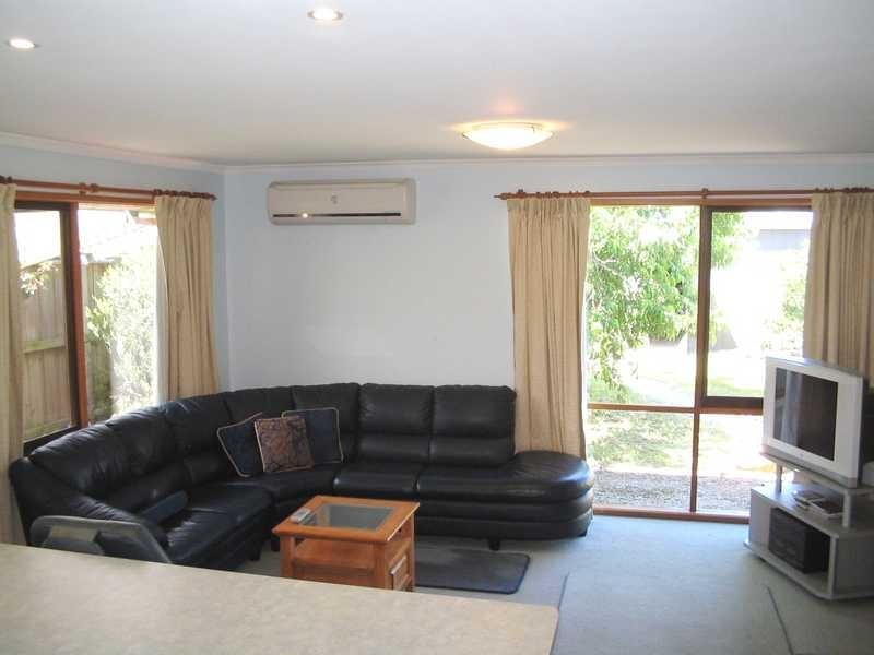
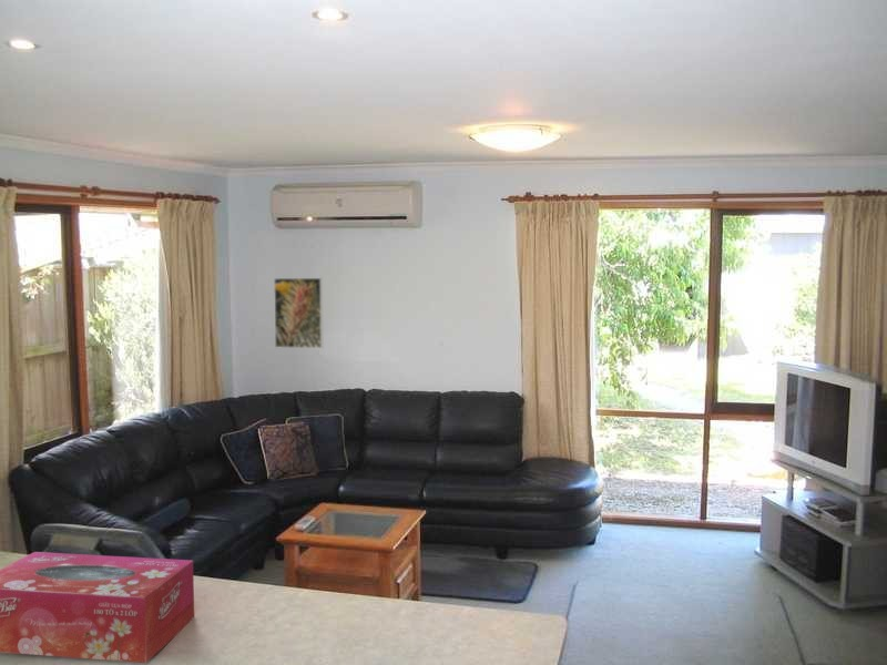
+ tissue box (85, 603)
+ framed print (298, 313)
